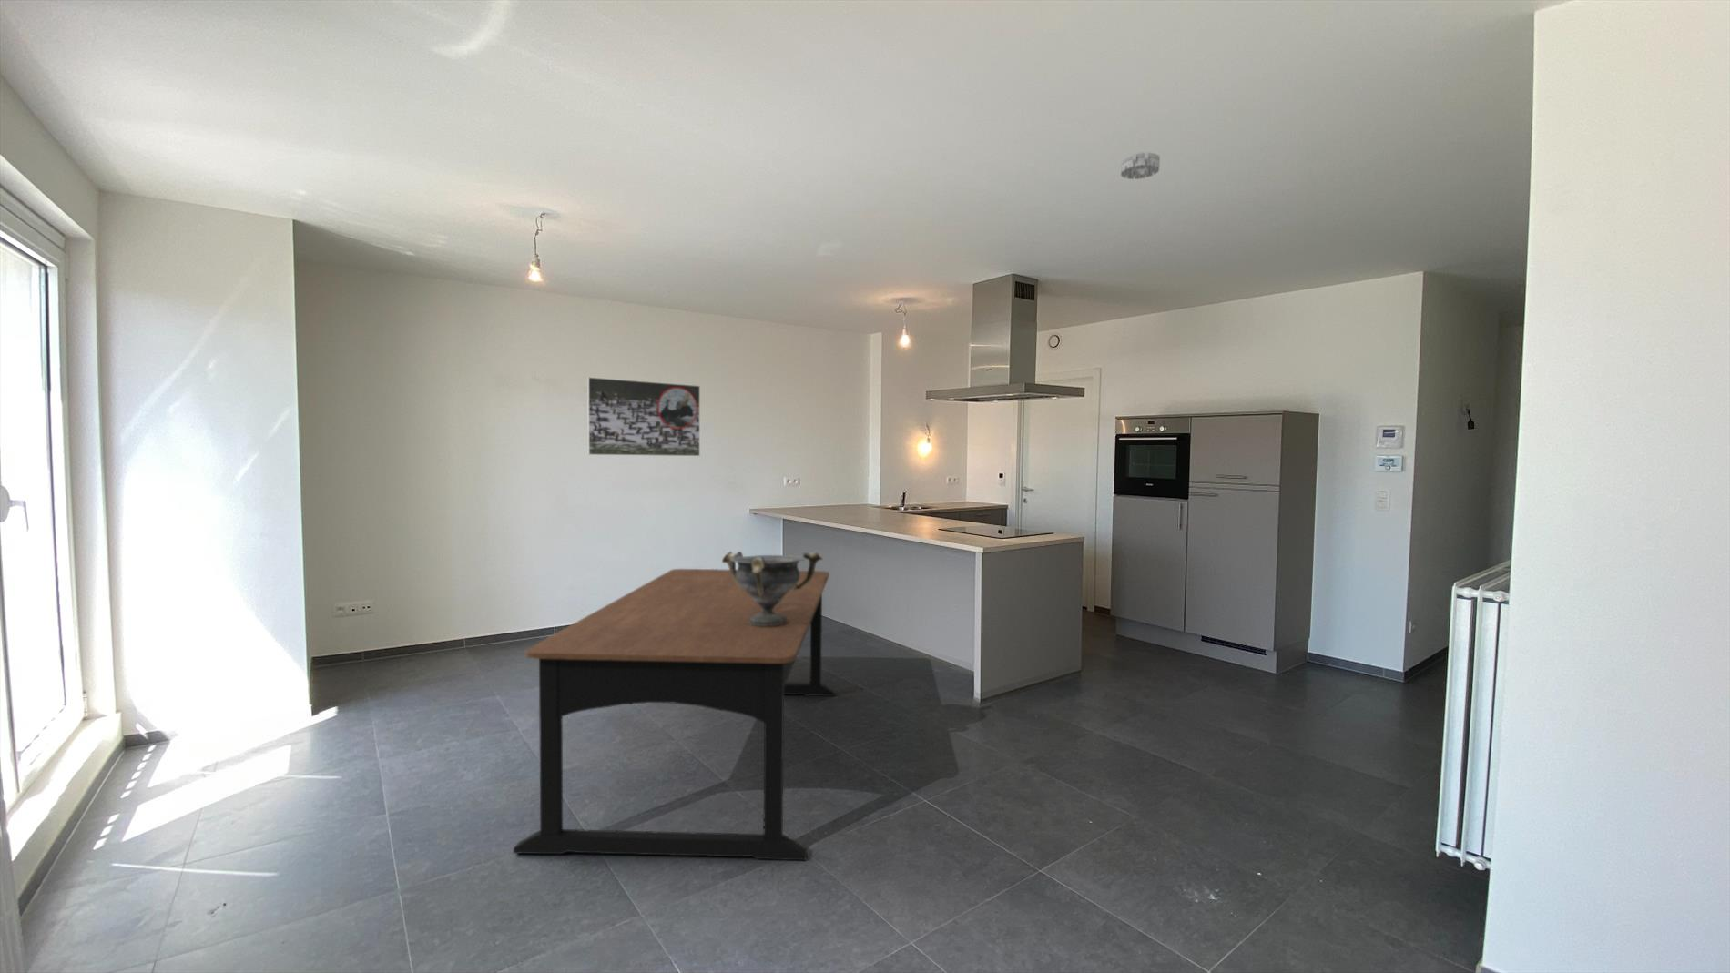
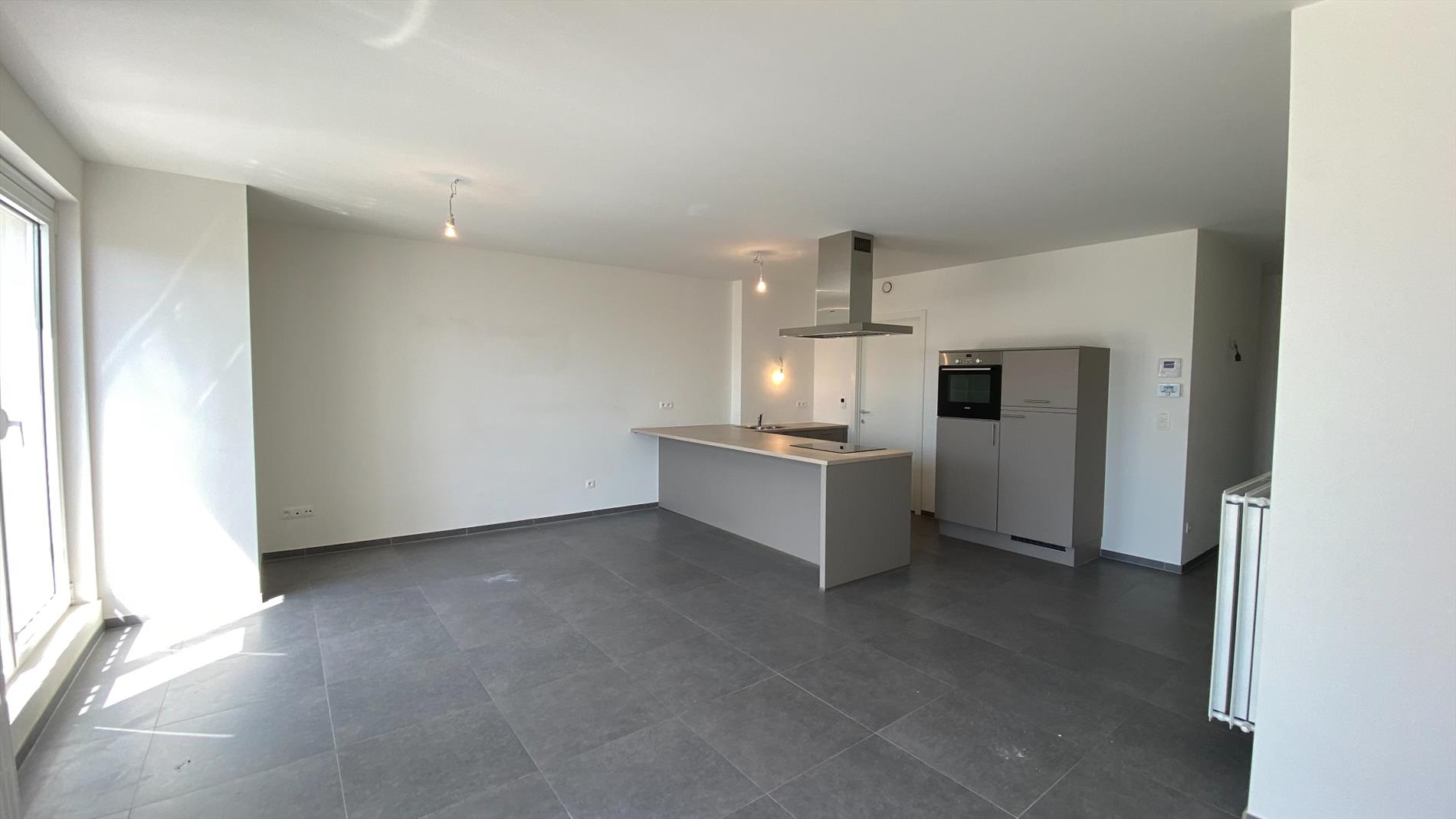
- dining table (715, 677)
- smoke detector (1139, 165)
- decorative bowl (760, 586)
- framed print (645, 418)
